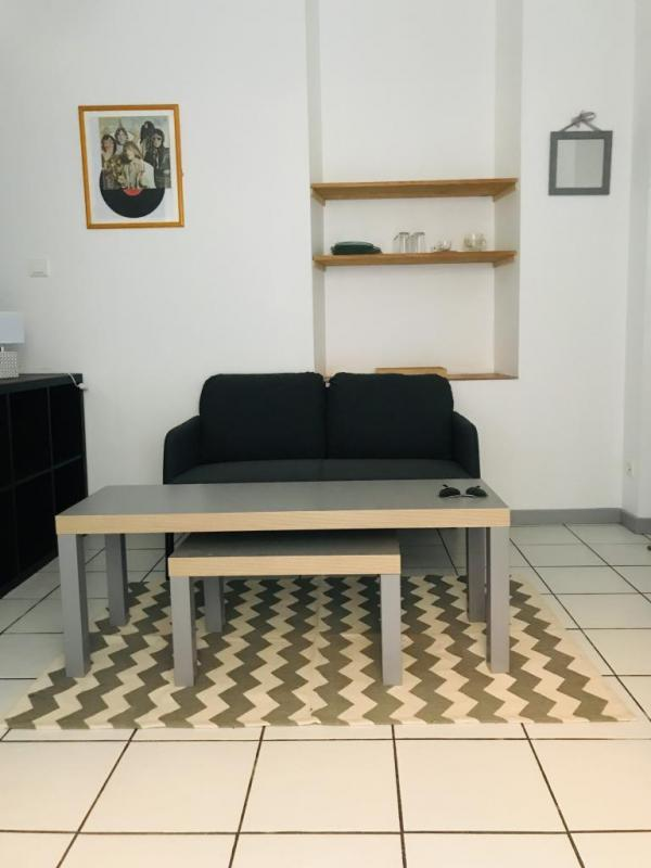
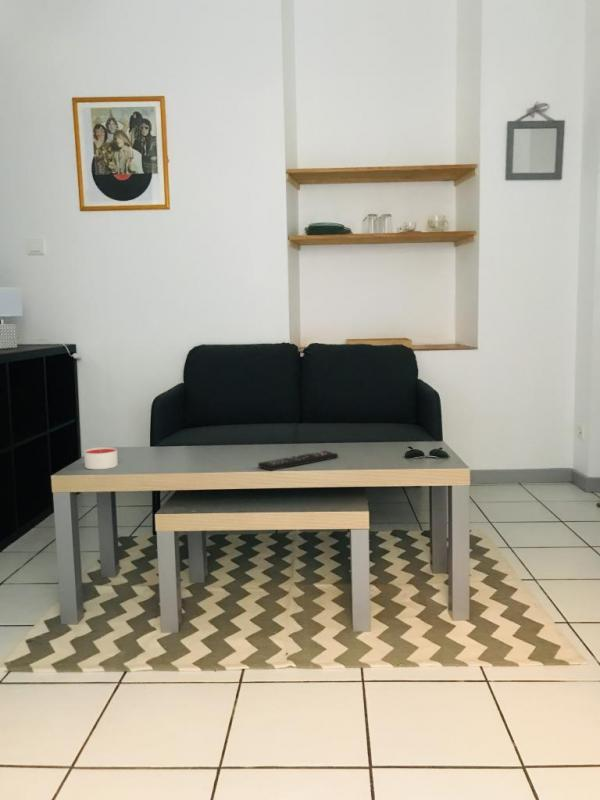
+ remote control (299, 459)
+ candle (101, 457)
